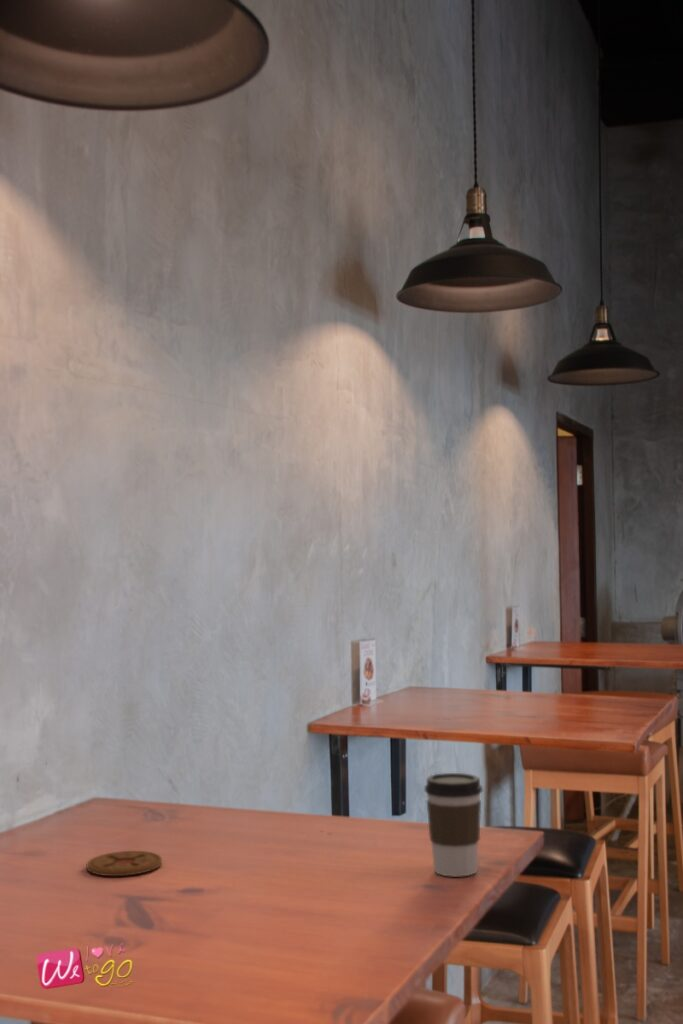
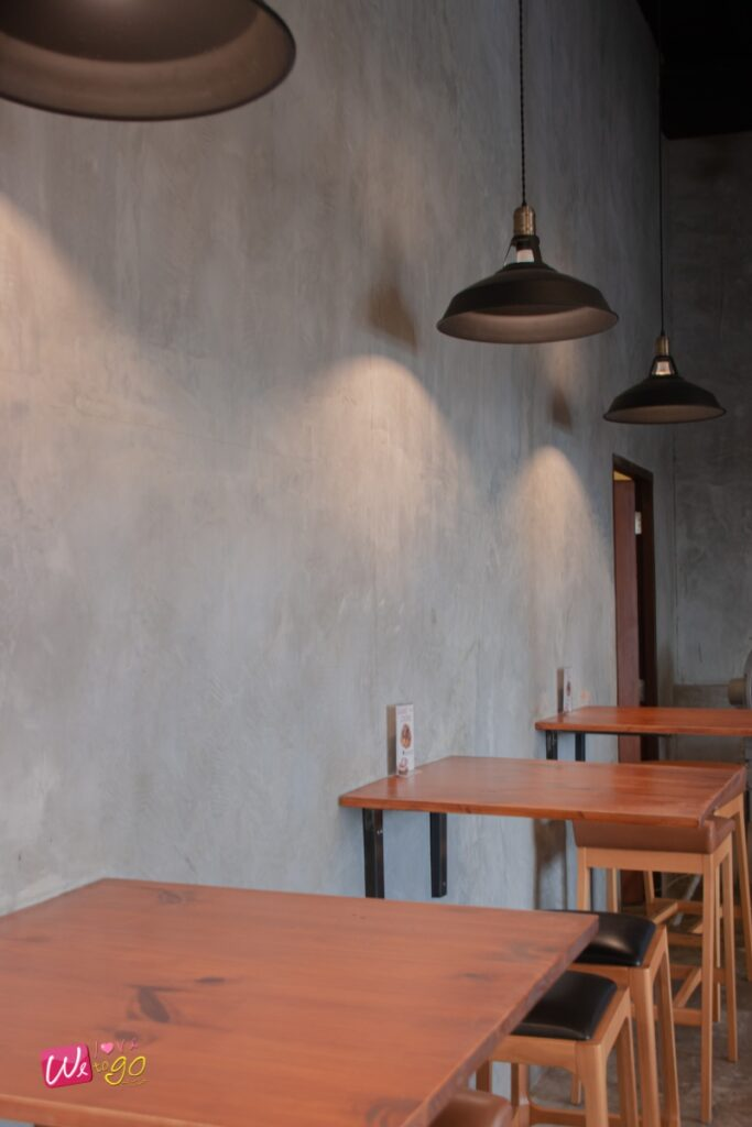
- coaster (124, 863)
- coffee cup (454, 824)
